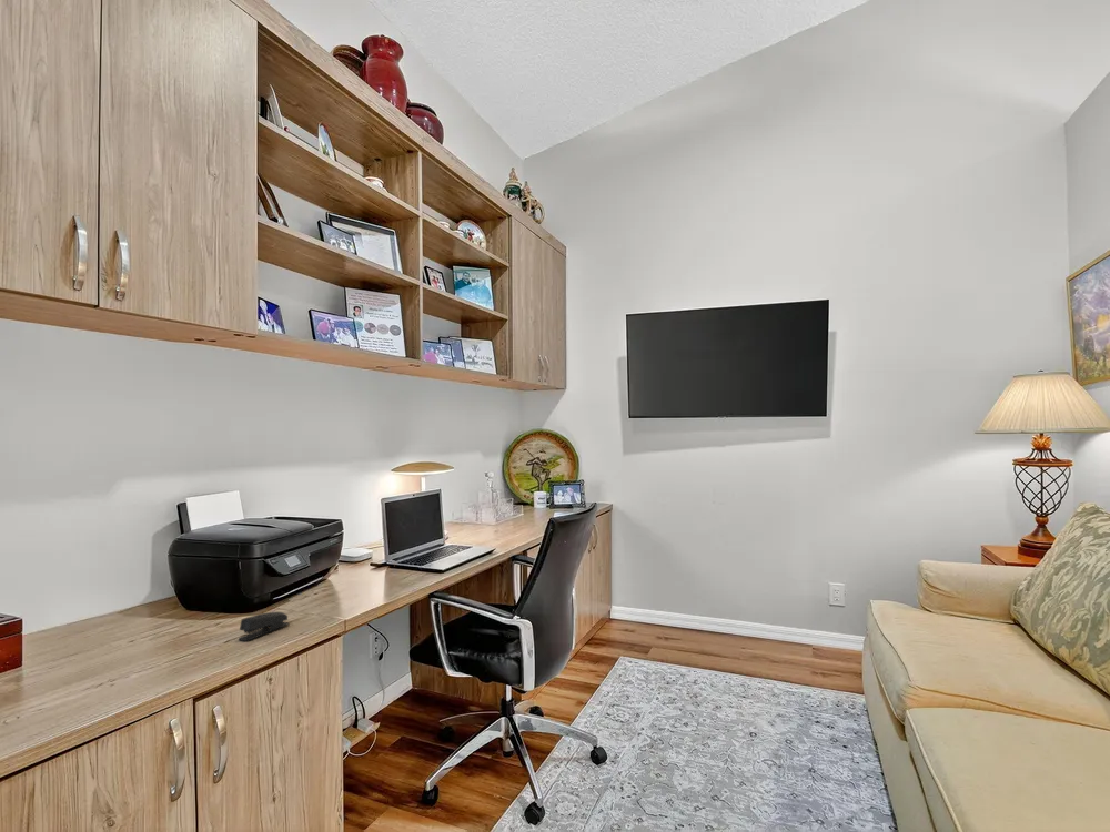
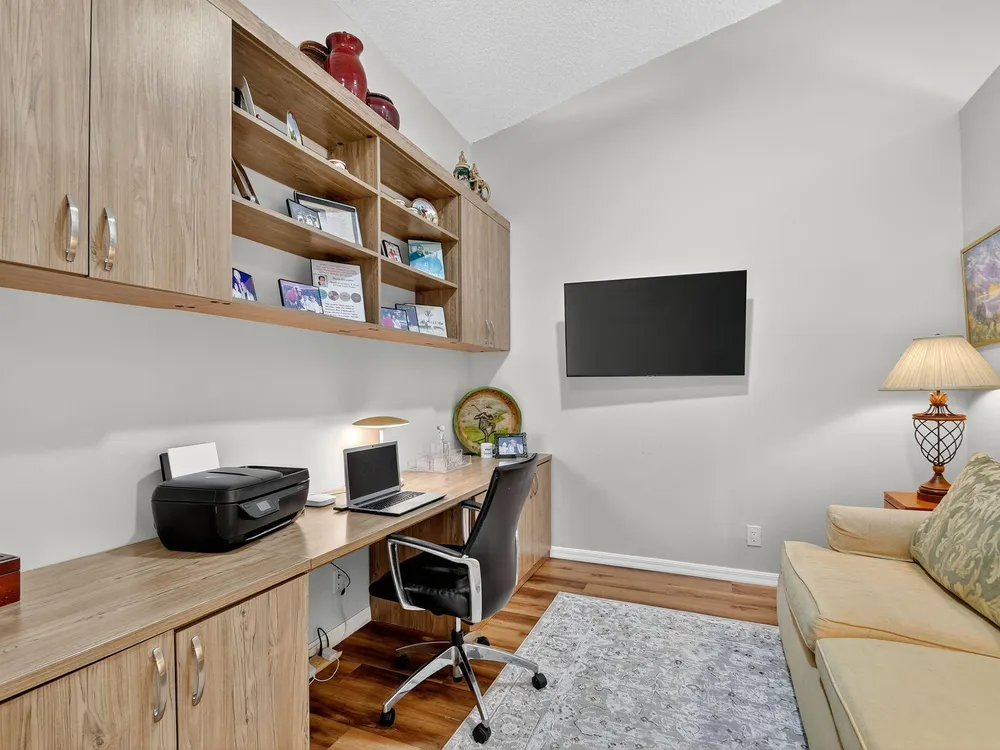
- stapler (264, 621)
